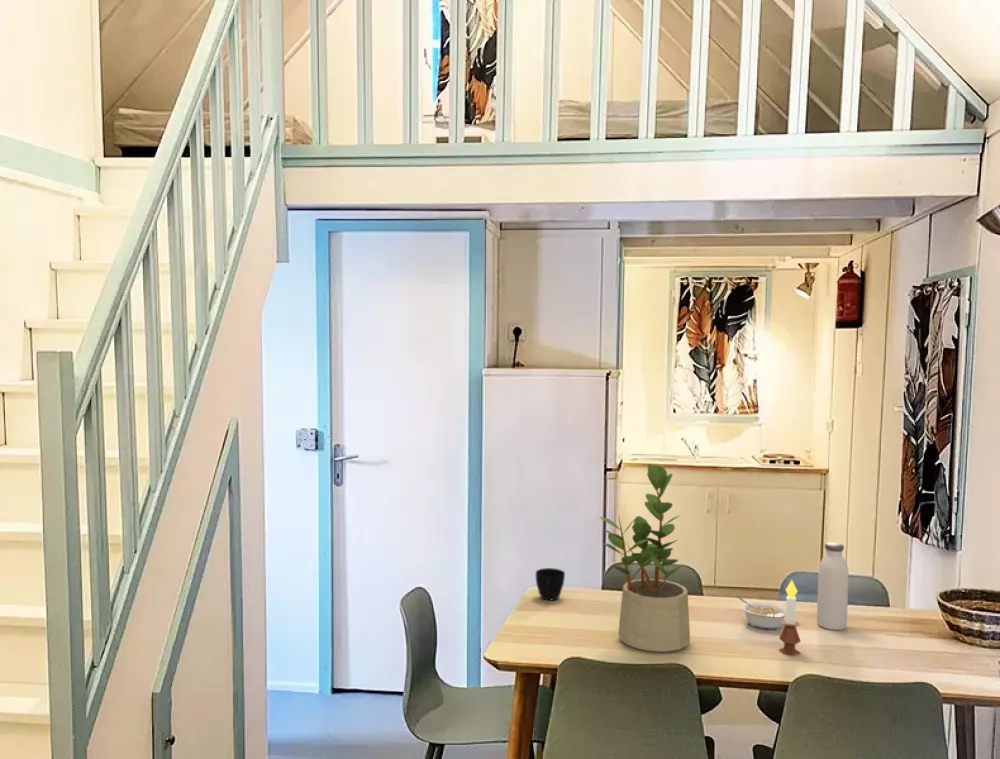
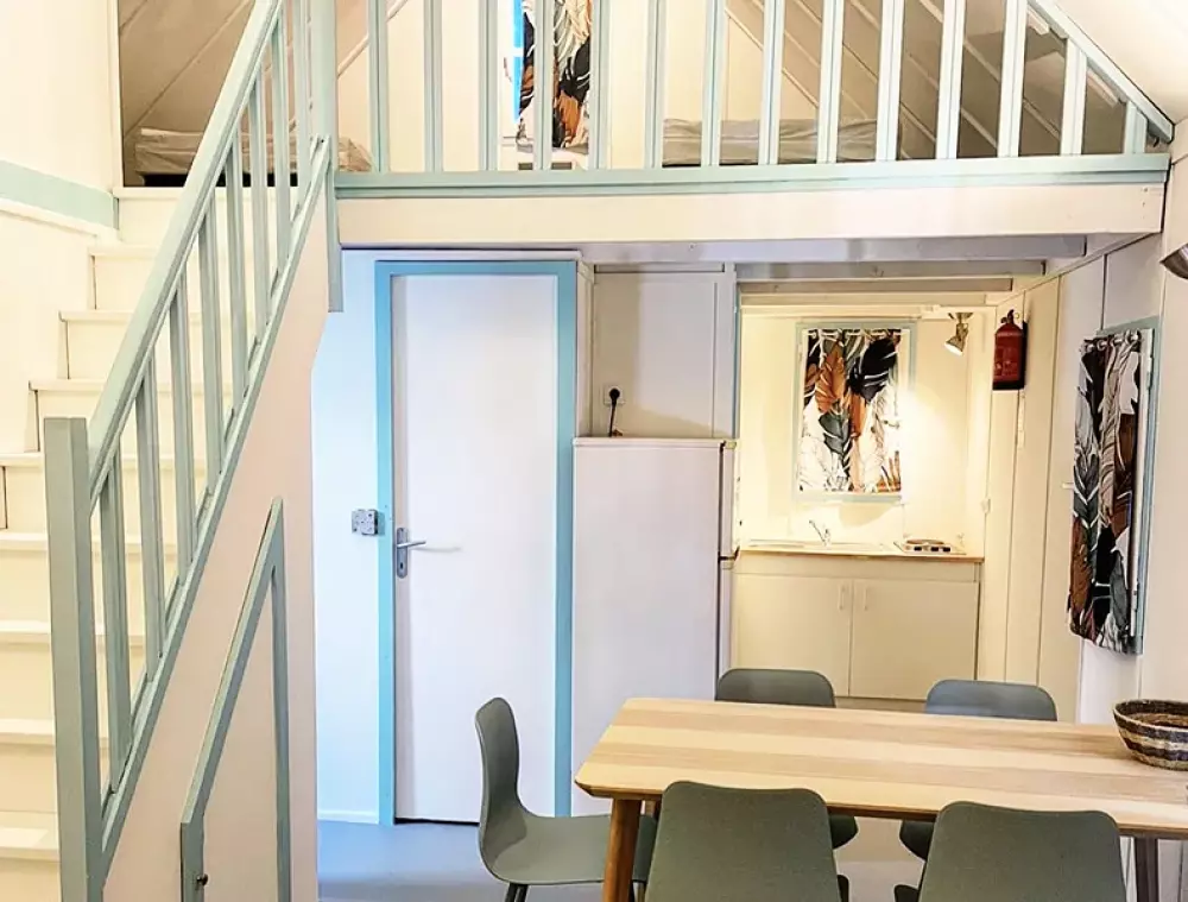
- legume (762, 614)
- candle (790, 615)
- potted plant (646, 554)
- cup (548, 585)
- water bottle (832, 584)
